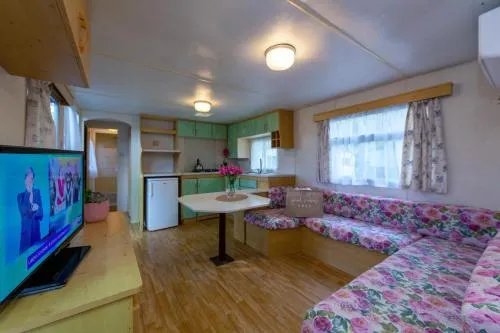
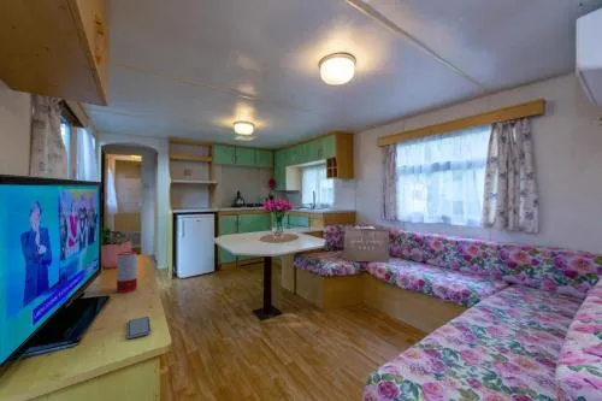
+ smartphone (138, 326)
+ speaker (126, 271)
